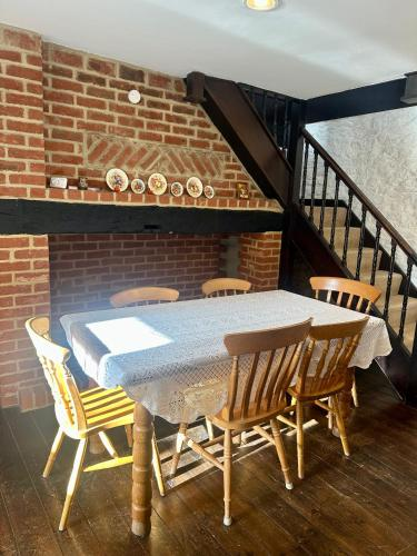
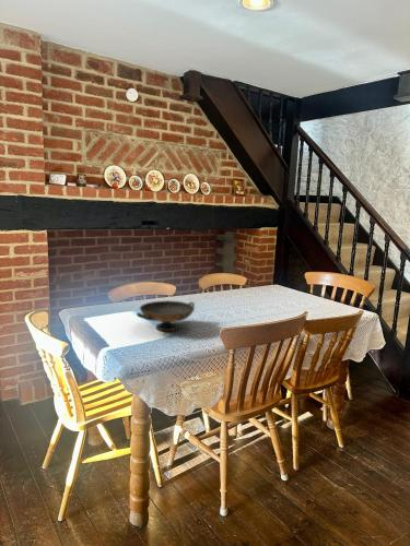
+ decorative bowl (166, 317)
